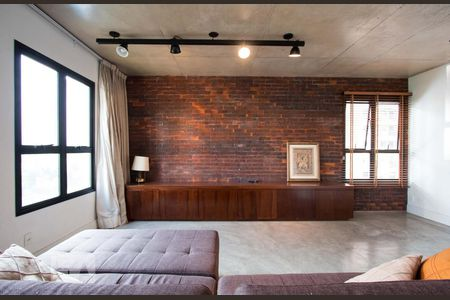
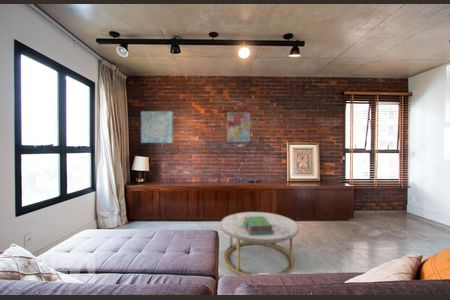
+ coffee table (258, 240)
+ wall art (238, 127)
+ stack of books (257, 224)
+ wall art (156, 127)
